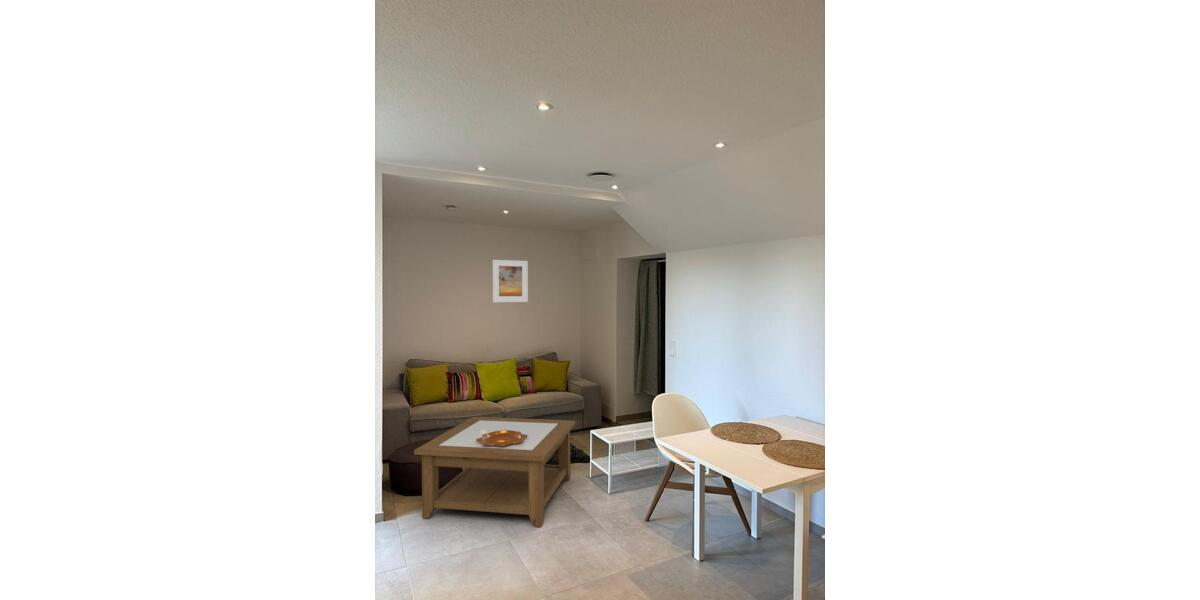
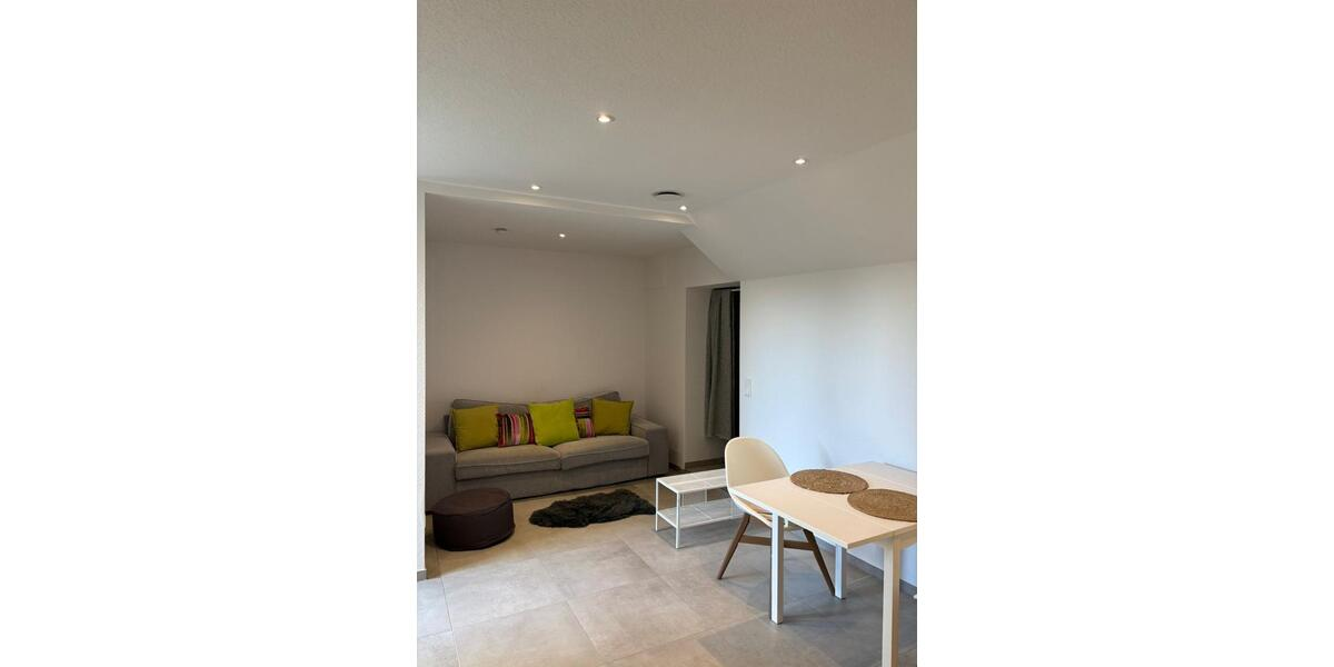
- coffee table (503, 465)
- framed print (510, 281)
- decorative bowl (502, 437)
